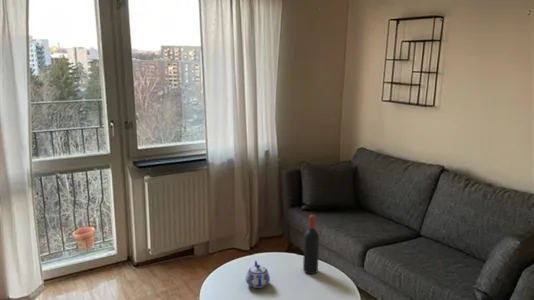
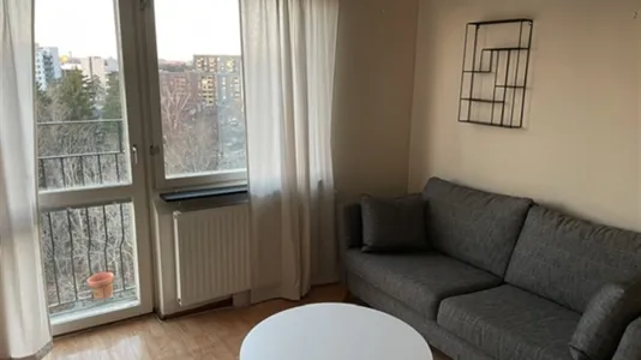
- wine bottle (311, 243)
- teapot (257, 273)
